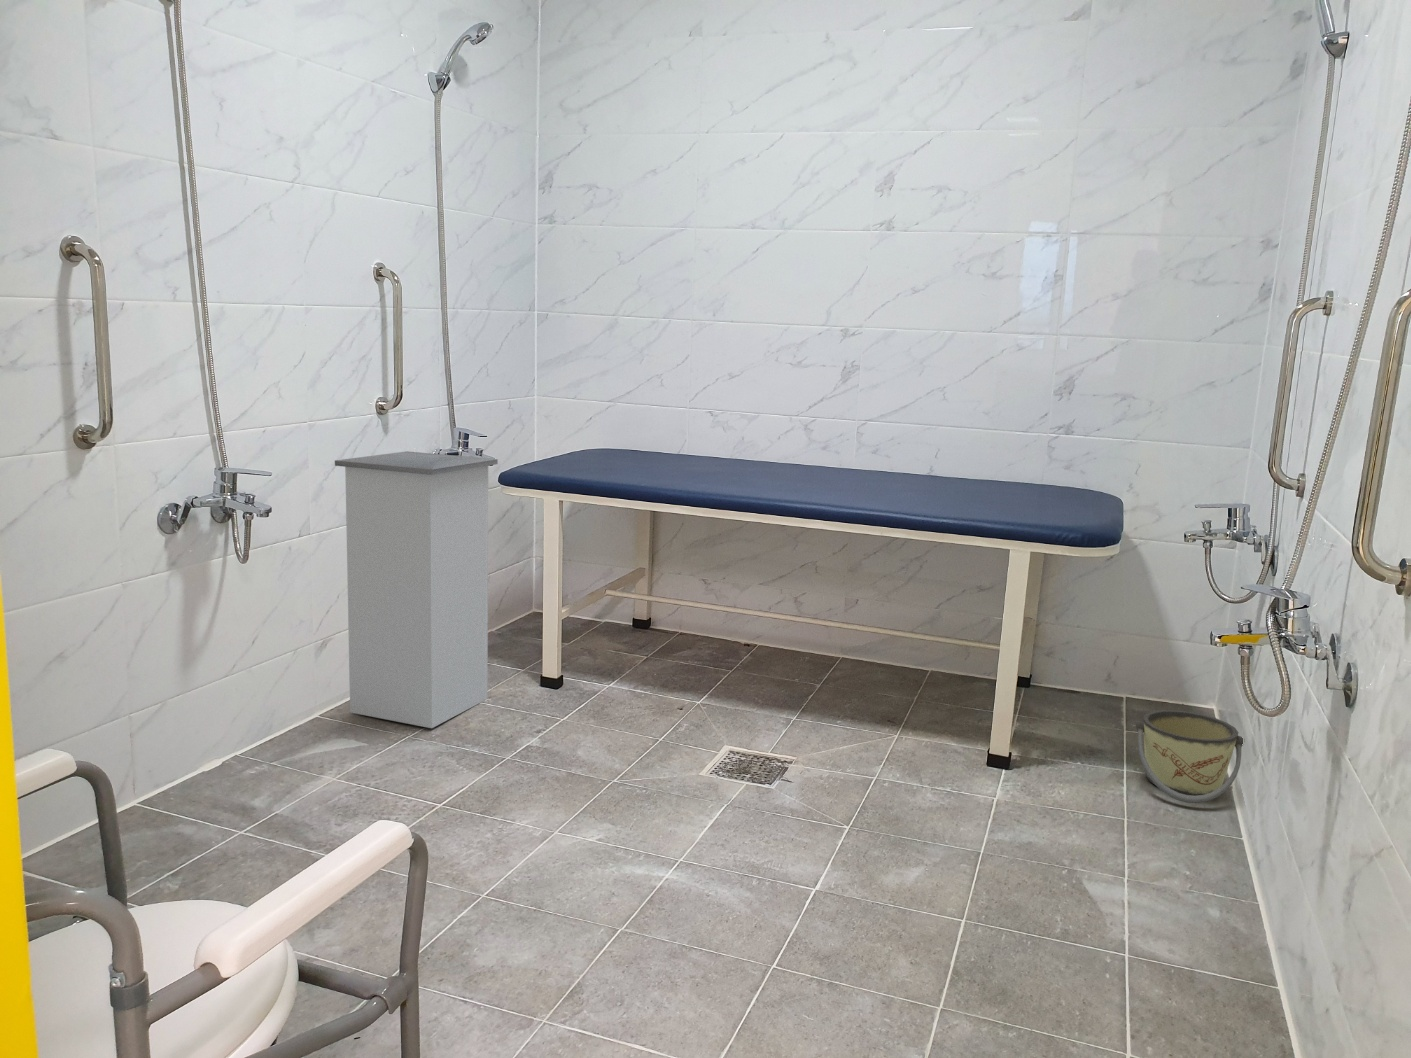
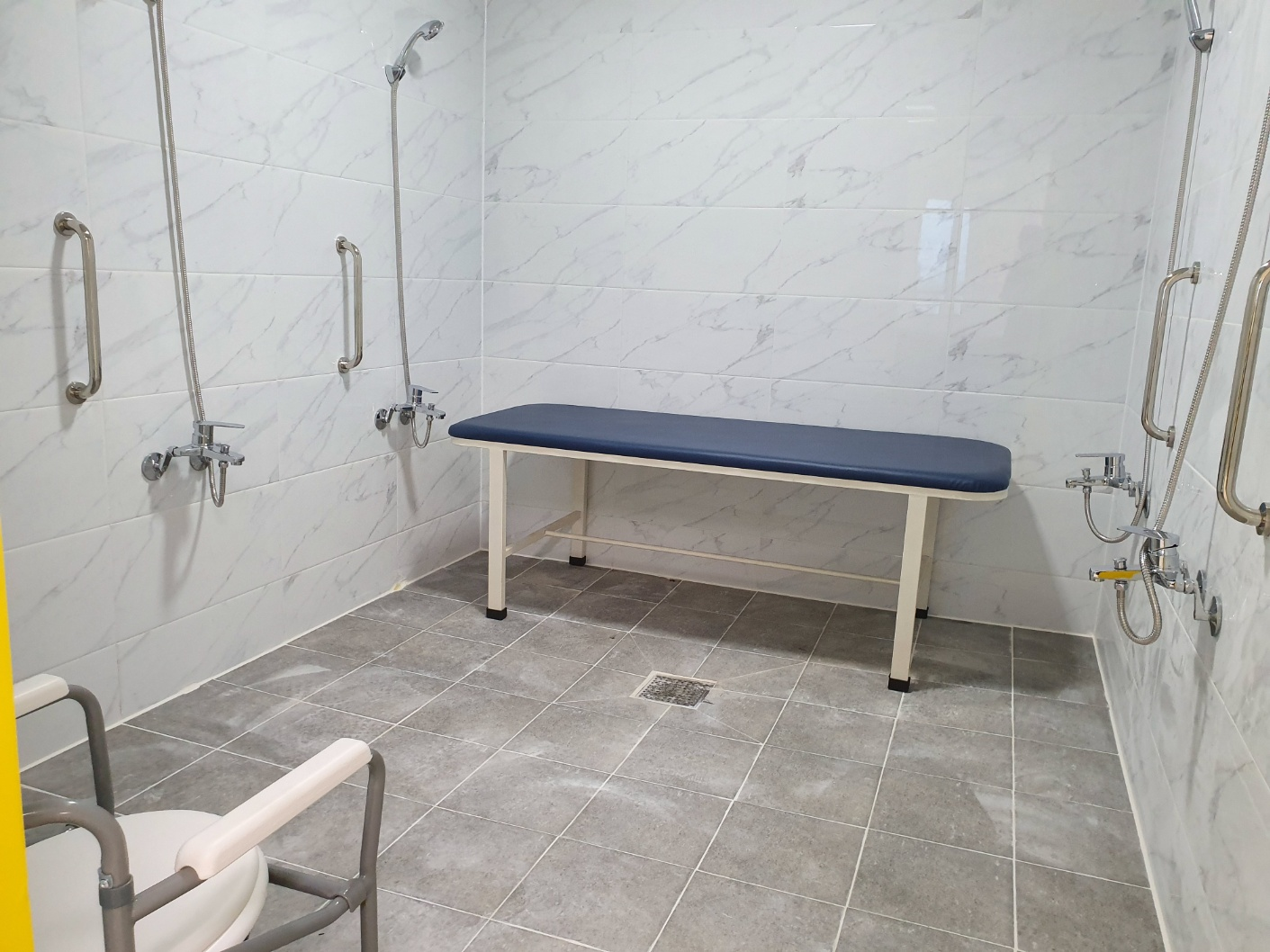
- trash can (419, 582)
- bucket (1187, 756)
